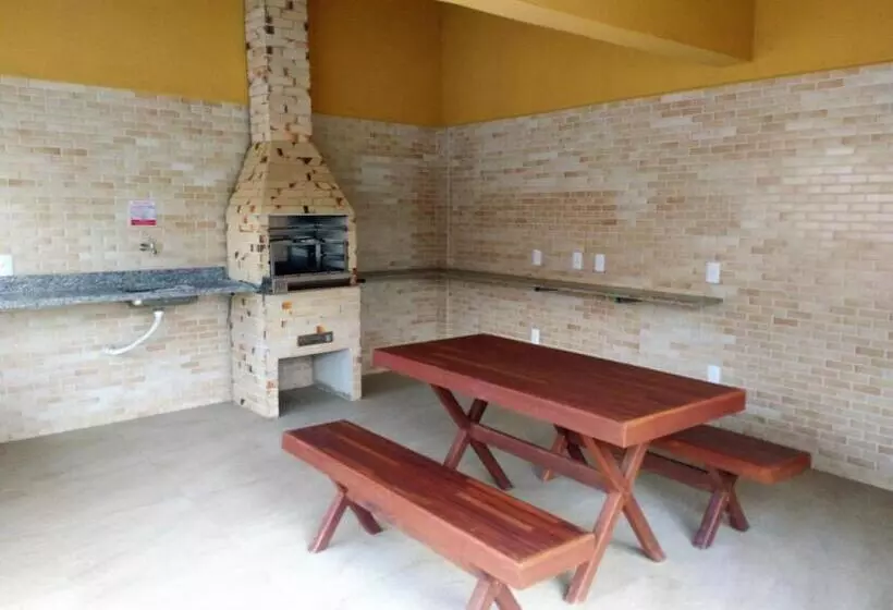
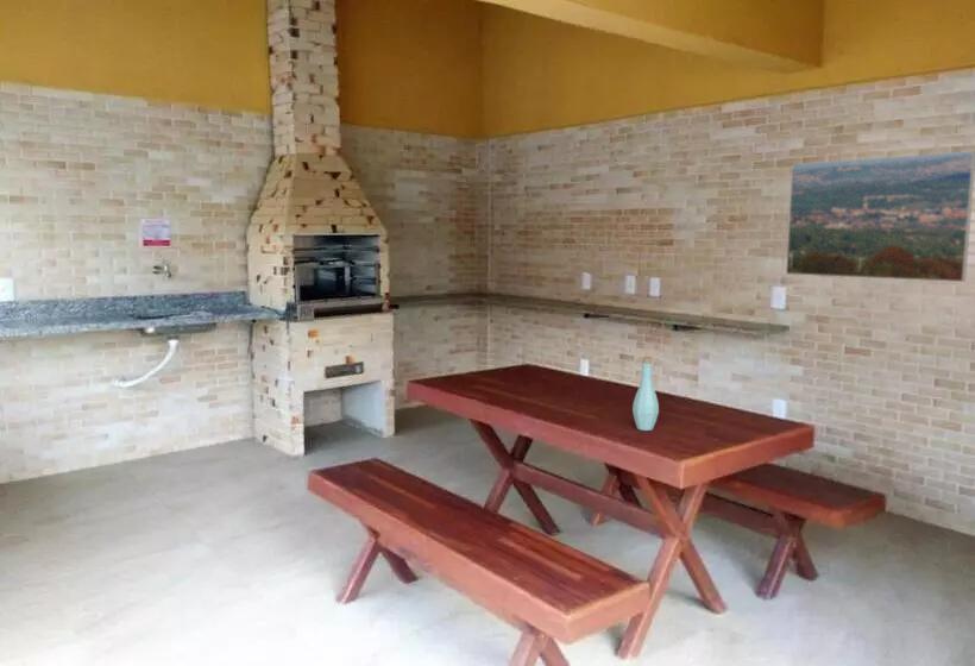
+ bottle (646, 392)
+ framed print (872, 218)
